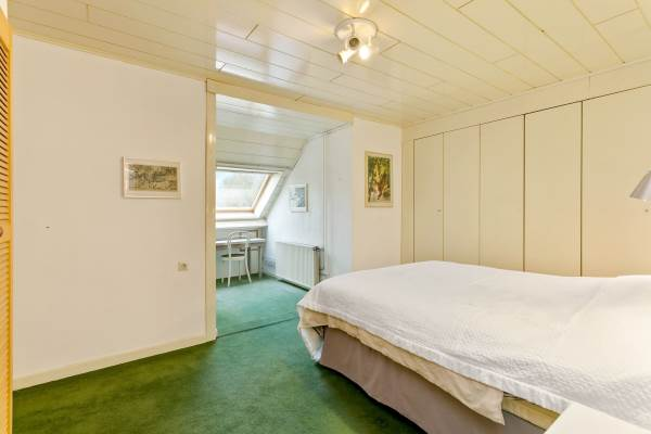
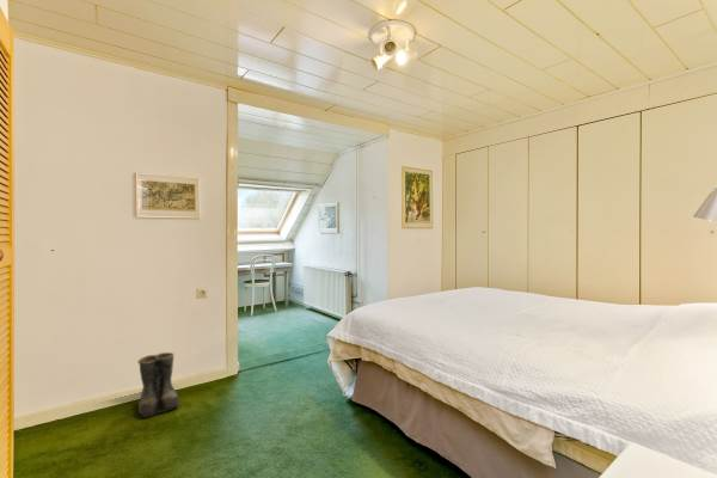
+ boots (158, 381)
